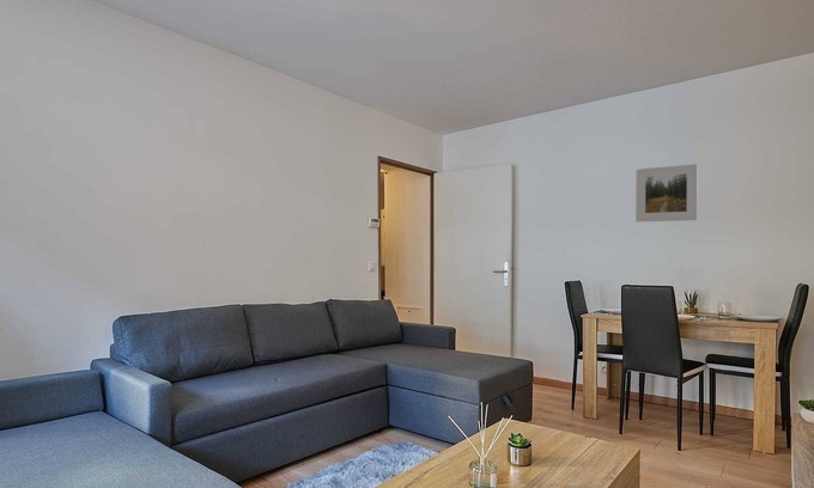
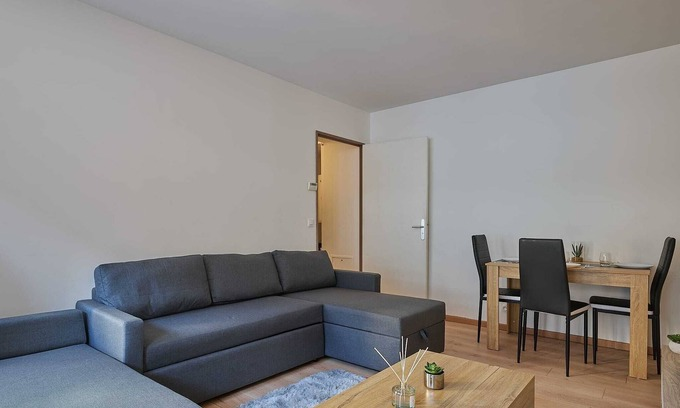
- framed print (666, 194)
